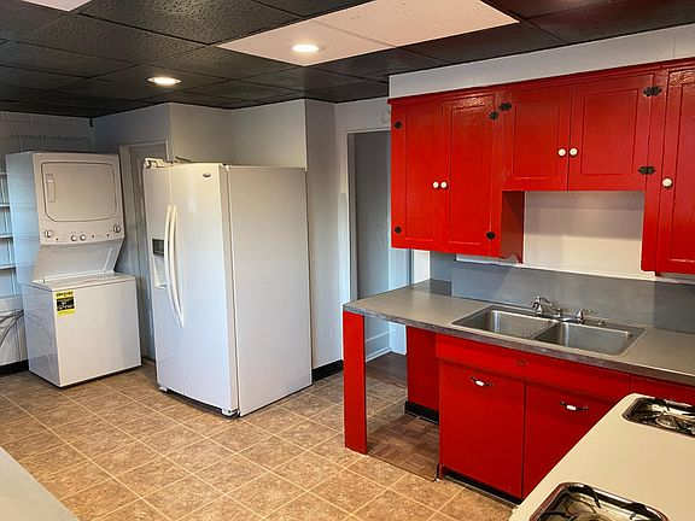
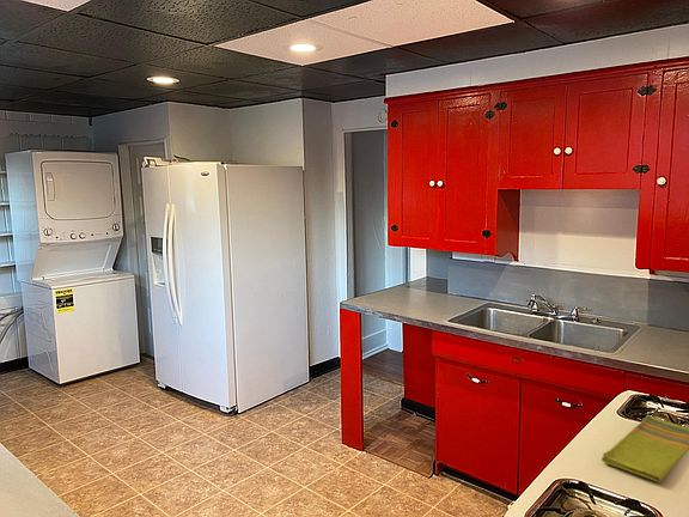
+ dish towel (652, 444)
